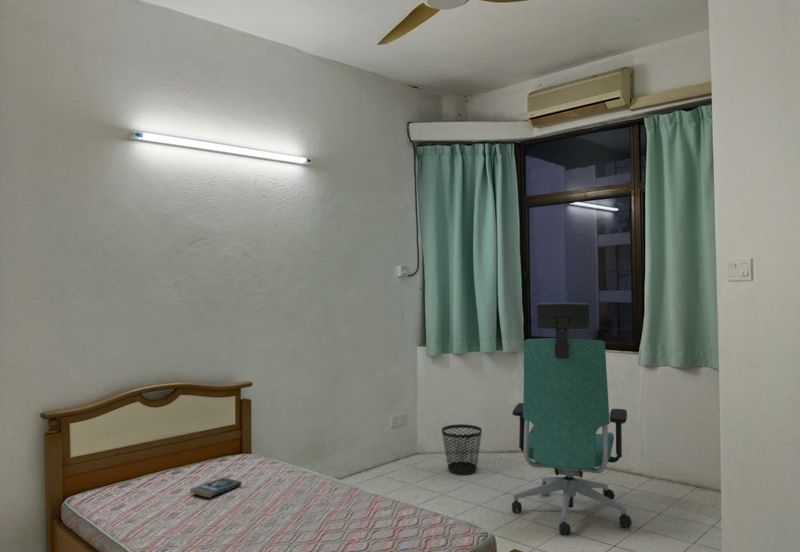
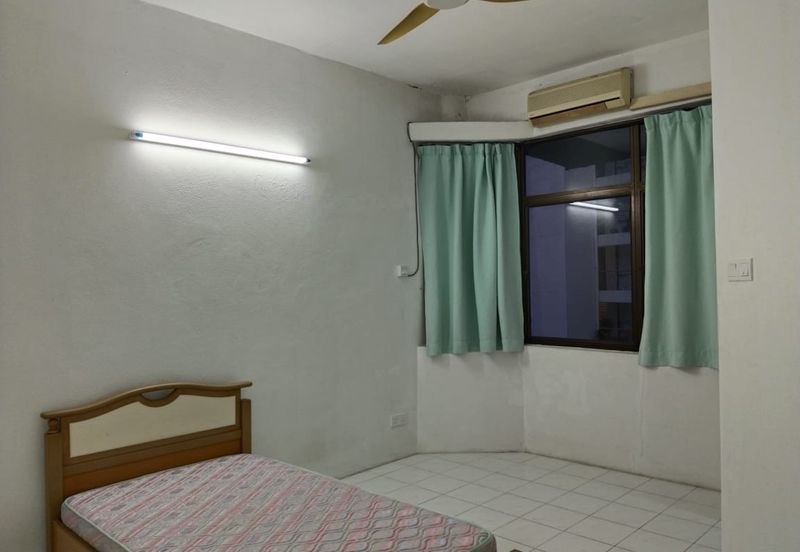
- chair (568, 407)
- wastebasket (462, 449)
- book (216, 487)
